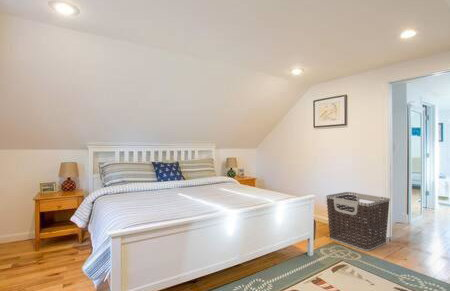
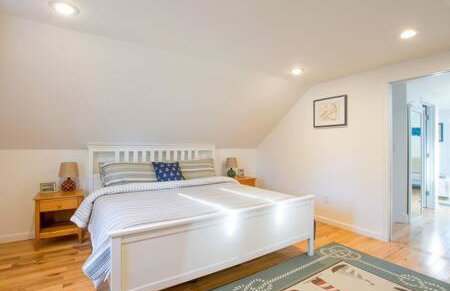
- clothes hamper (357, 218)
